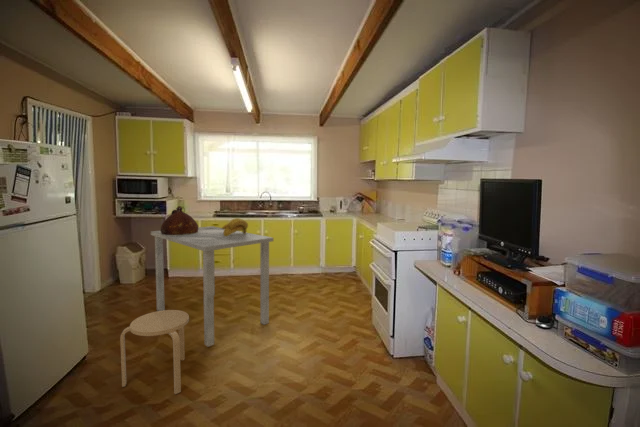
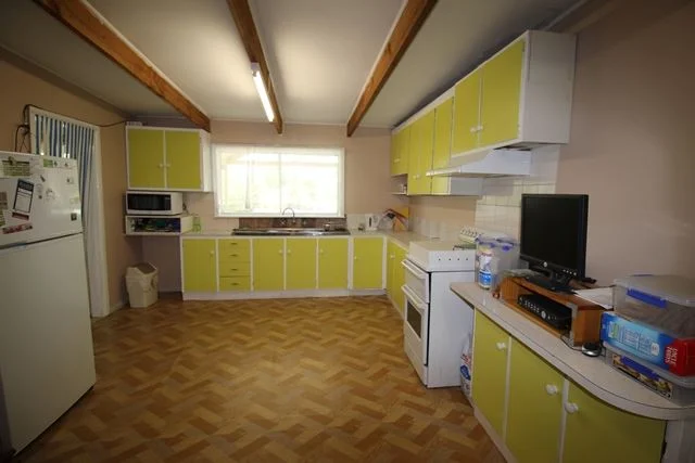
- dining table (209, 275)
- banana bunch (235, 226)
- ceramic jug (179, 219)
- stool (155, 335)
